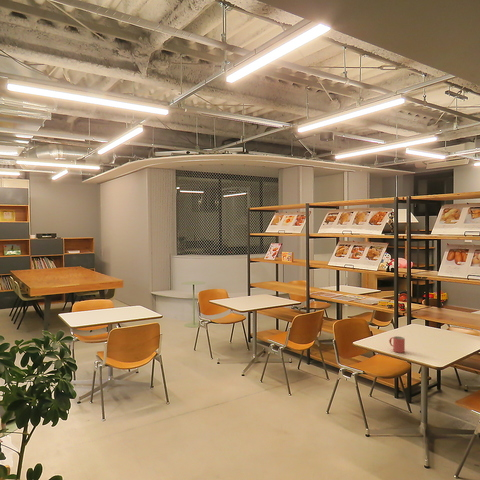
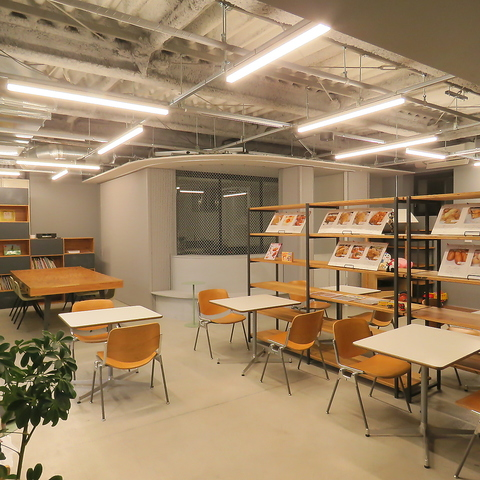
- mug (396, 343)
